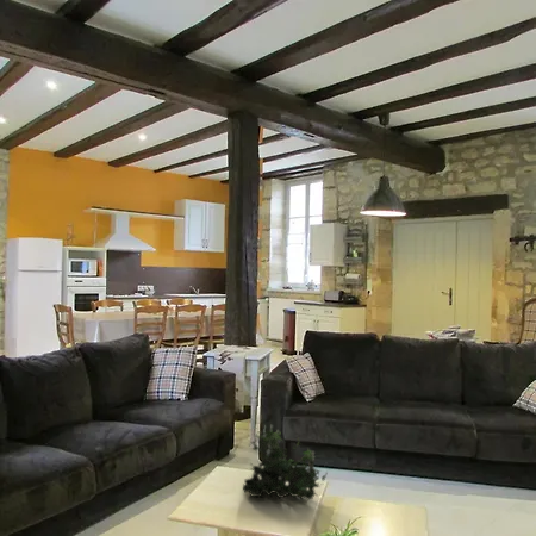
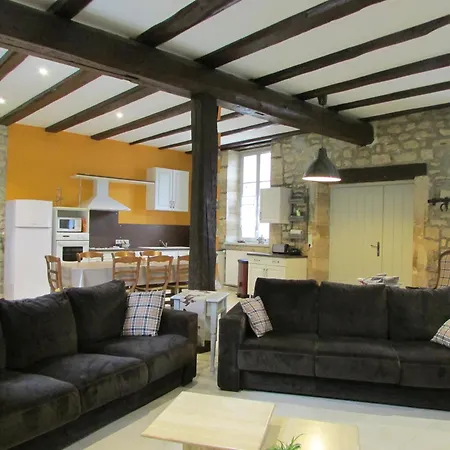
- plant (276, 462)
